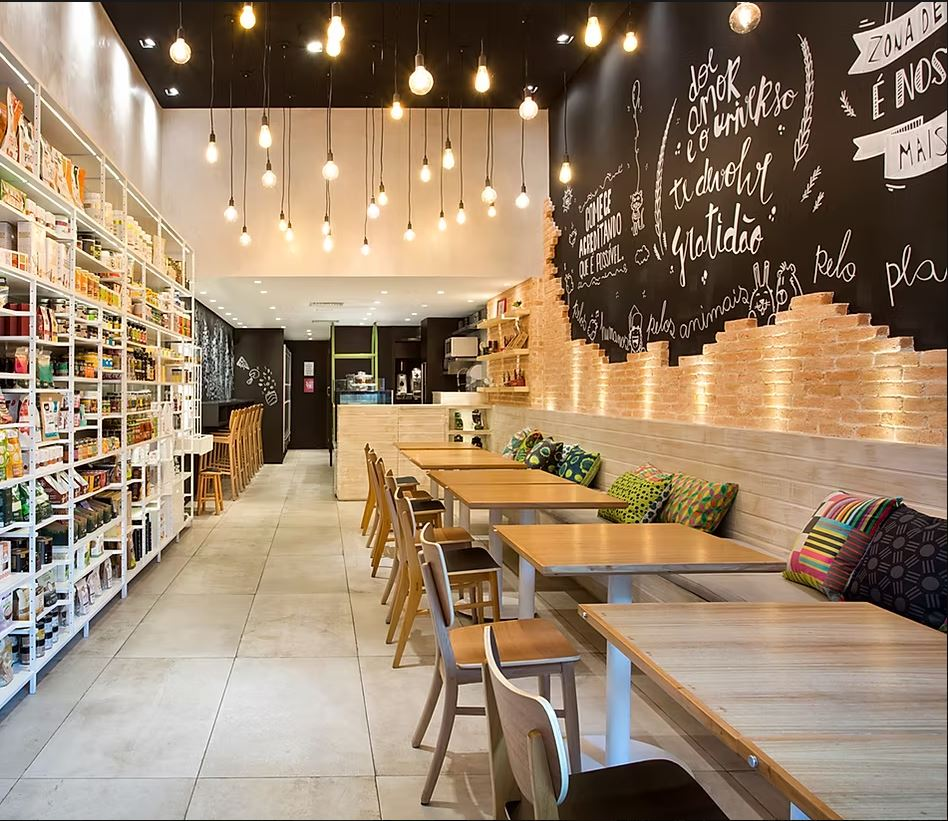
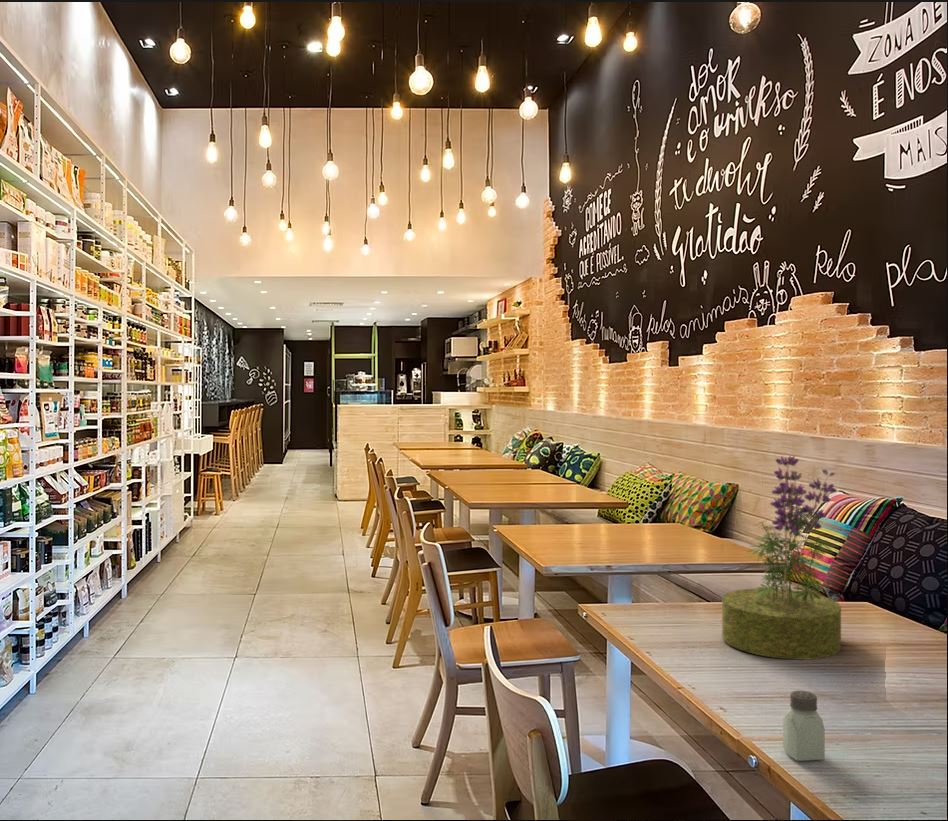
+ saltshaker (803, 724)
+ potted plant (780, 548)
